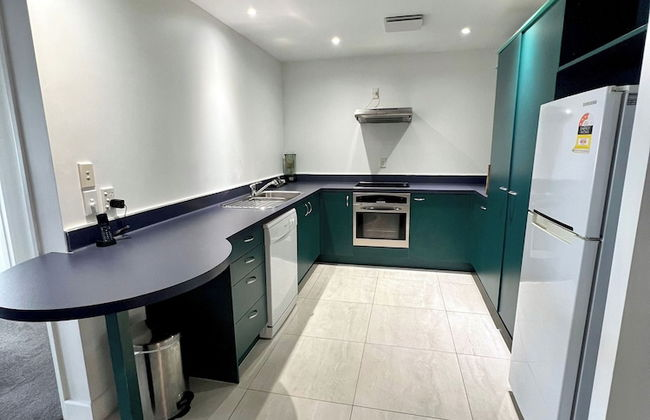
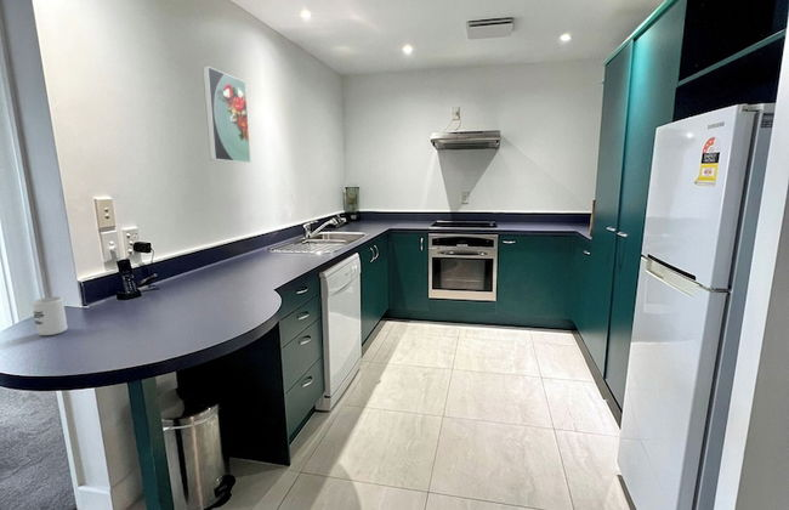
+ cup (50, 316)
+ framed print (228, 118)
